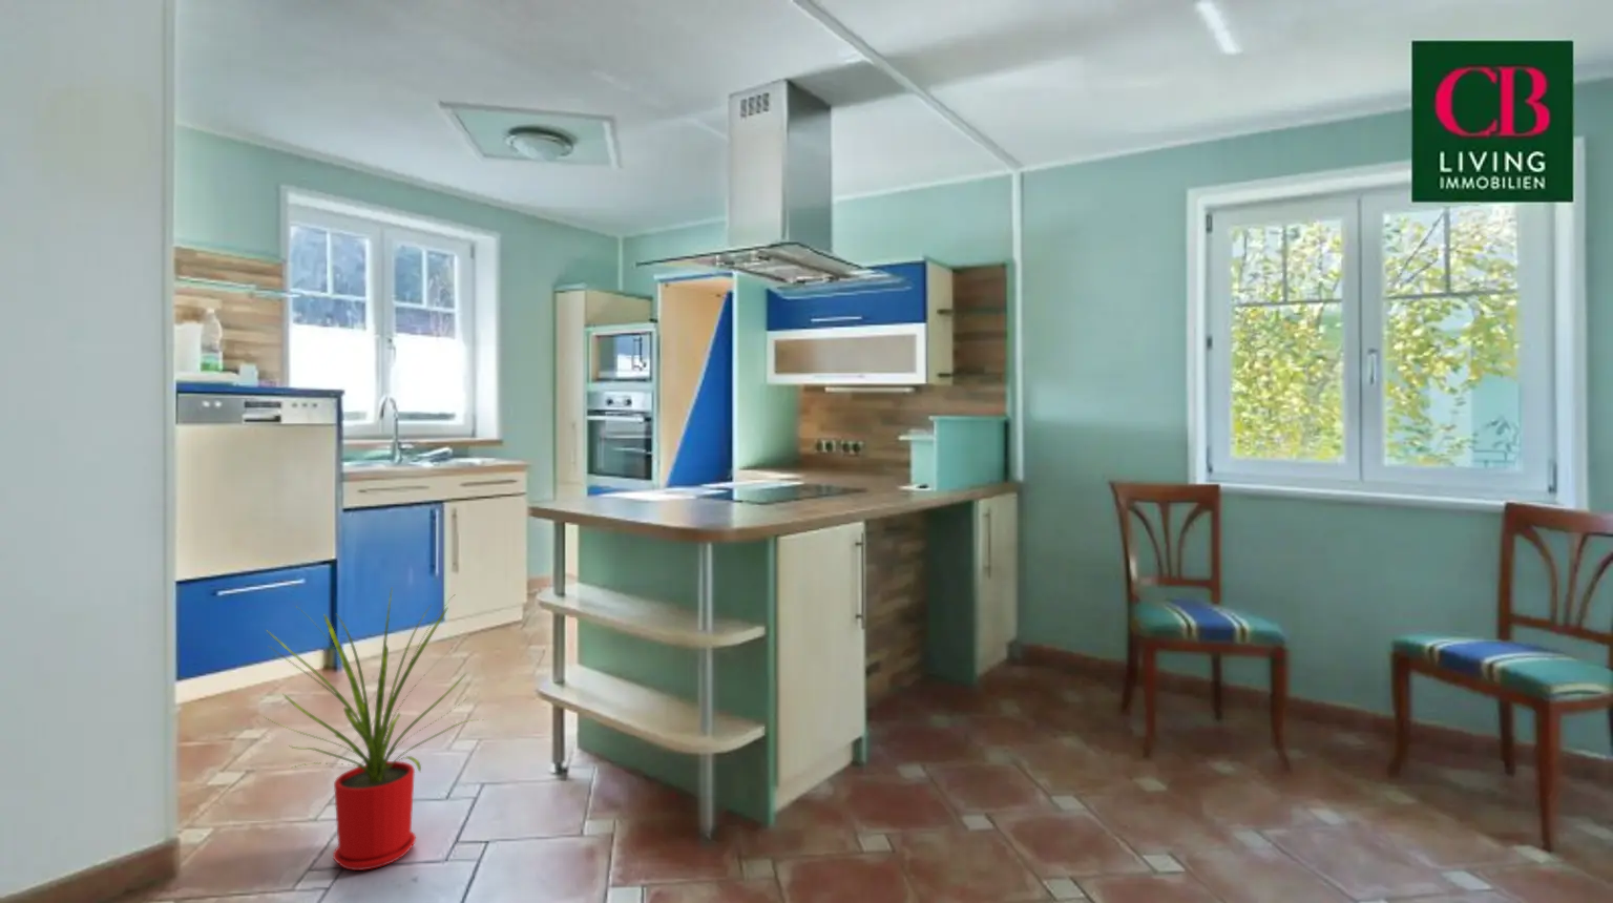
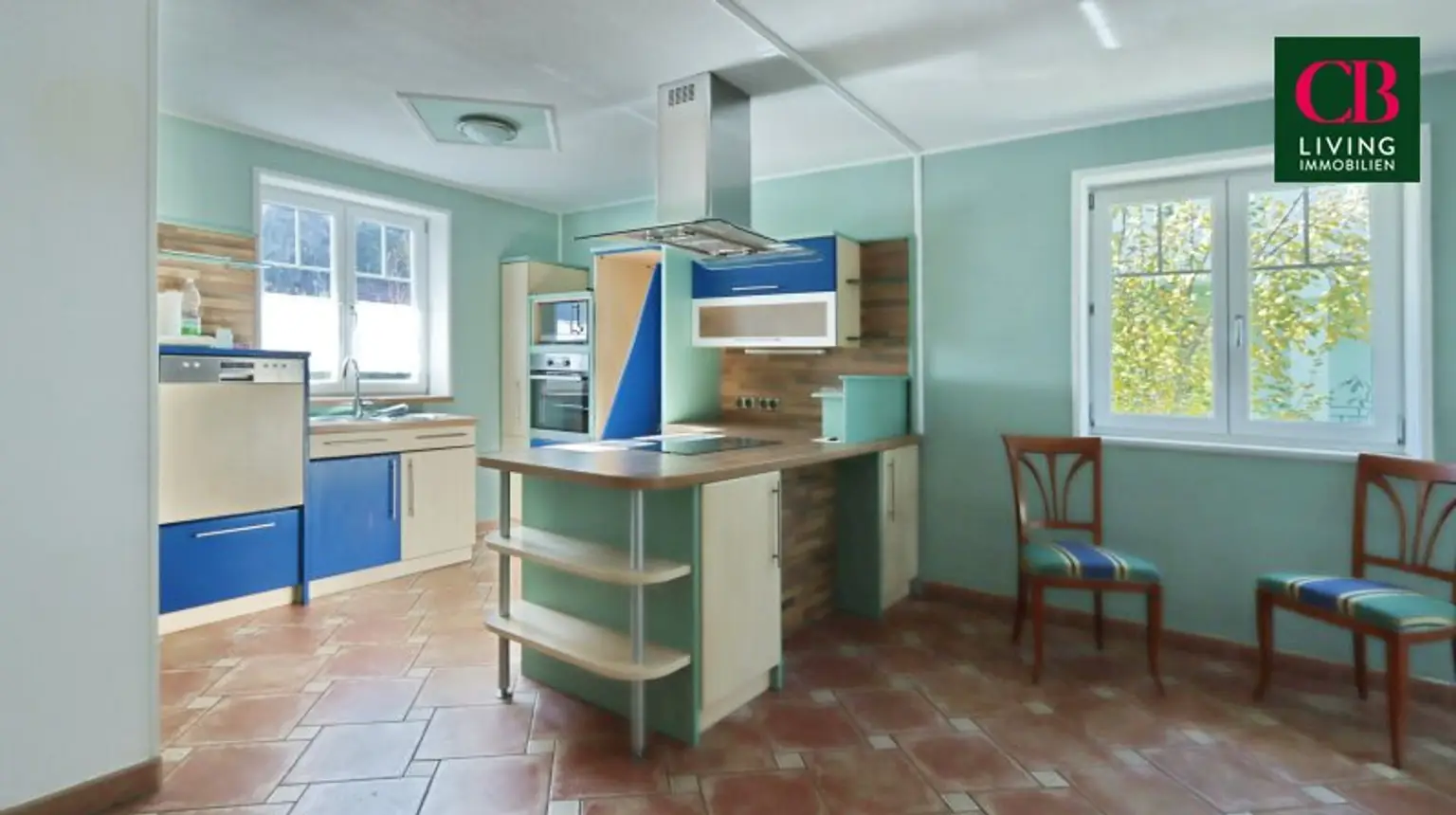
- house plant (373, 725)
